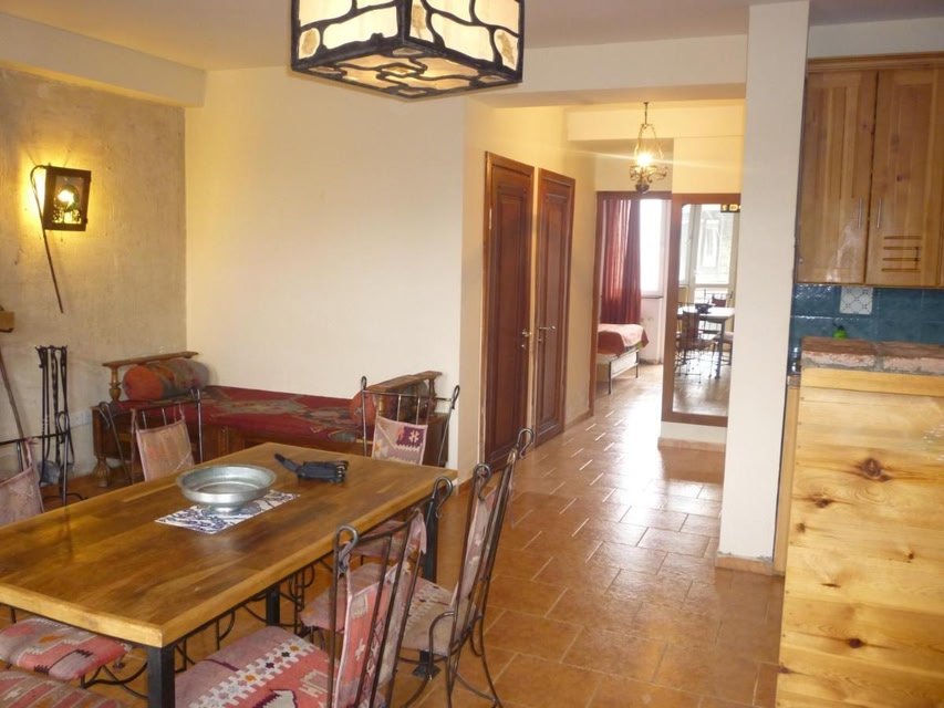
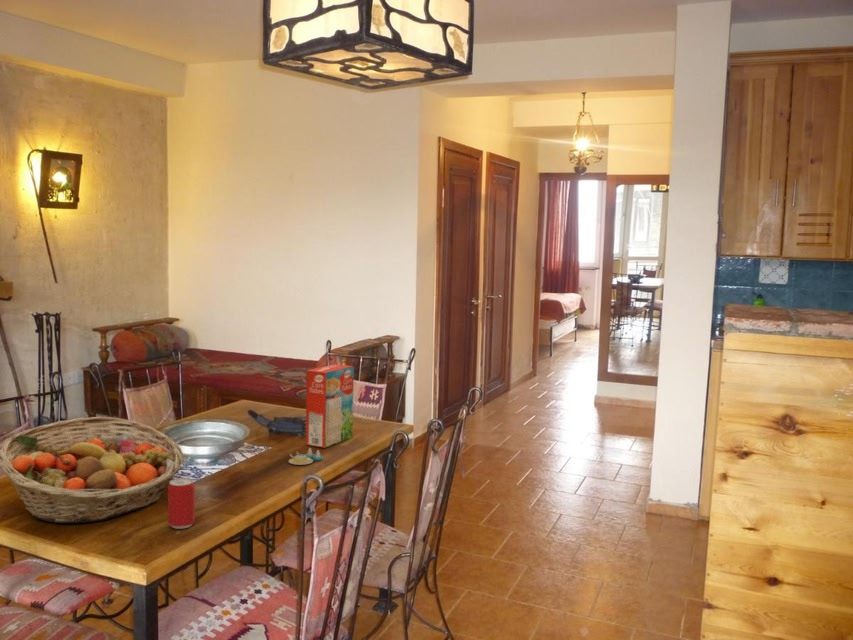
+ beer can (181, 503)
+ salt and pepper shaker set (304, 455)
+ fruit basket (95, 466)
+ cereal box (330, 404)
